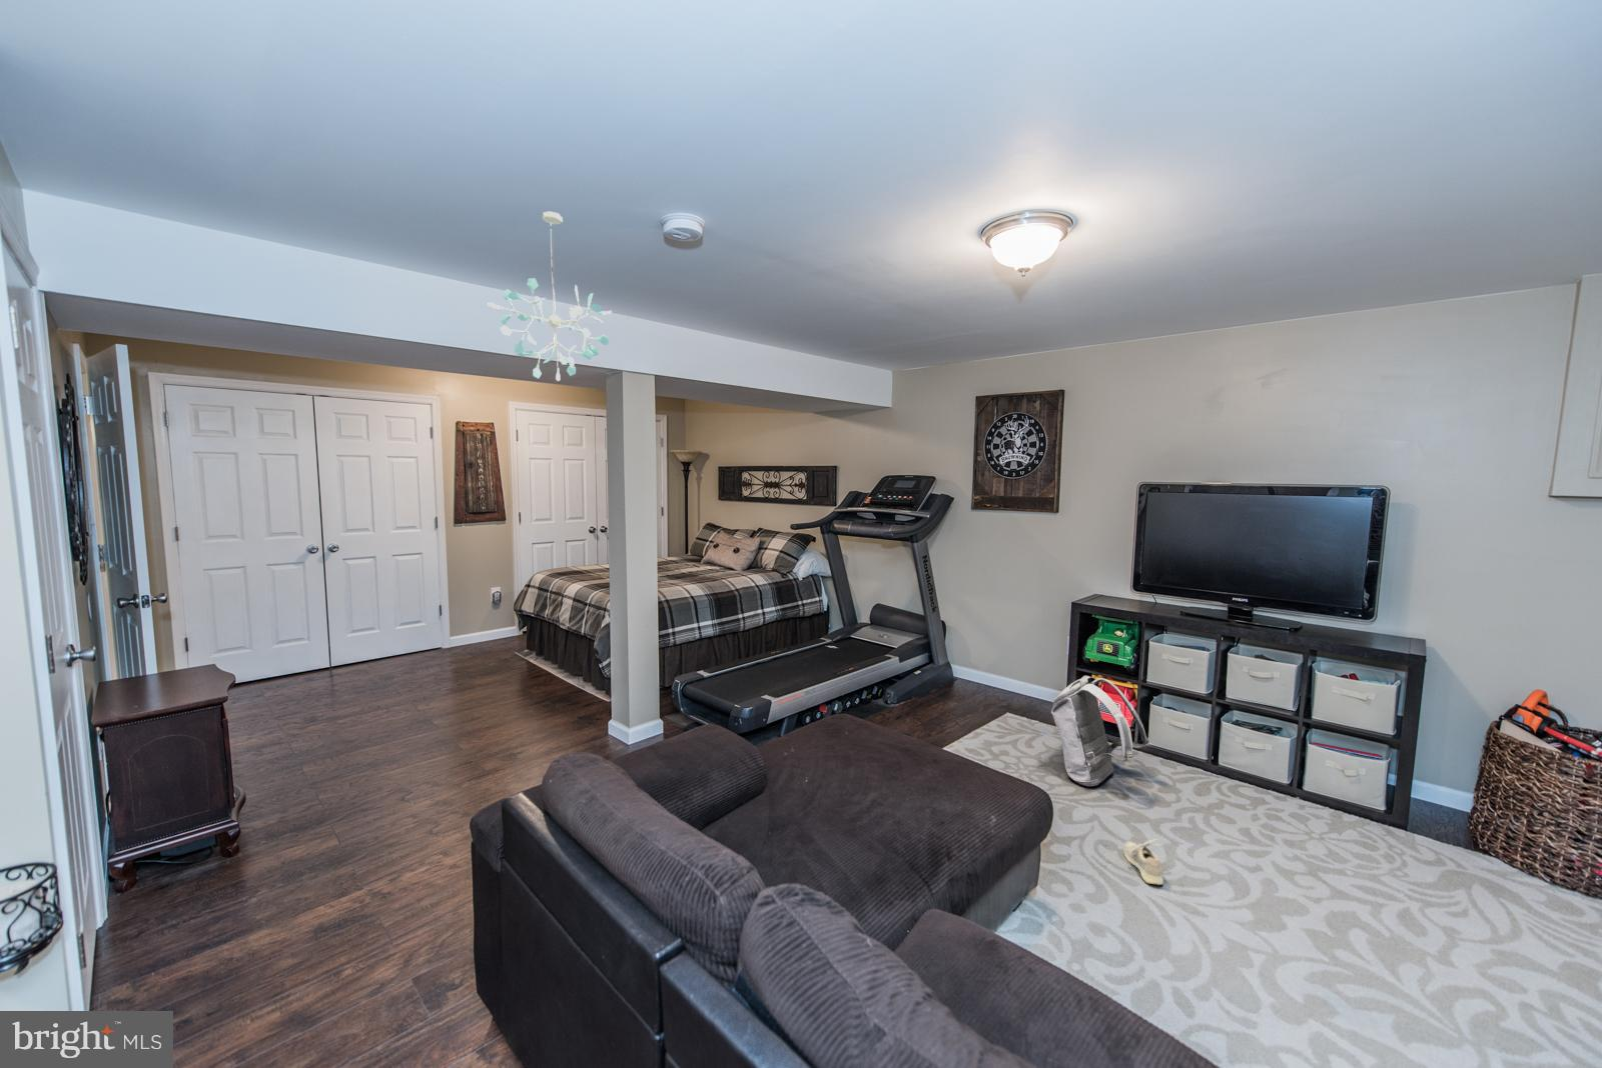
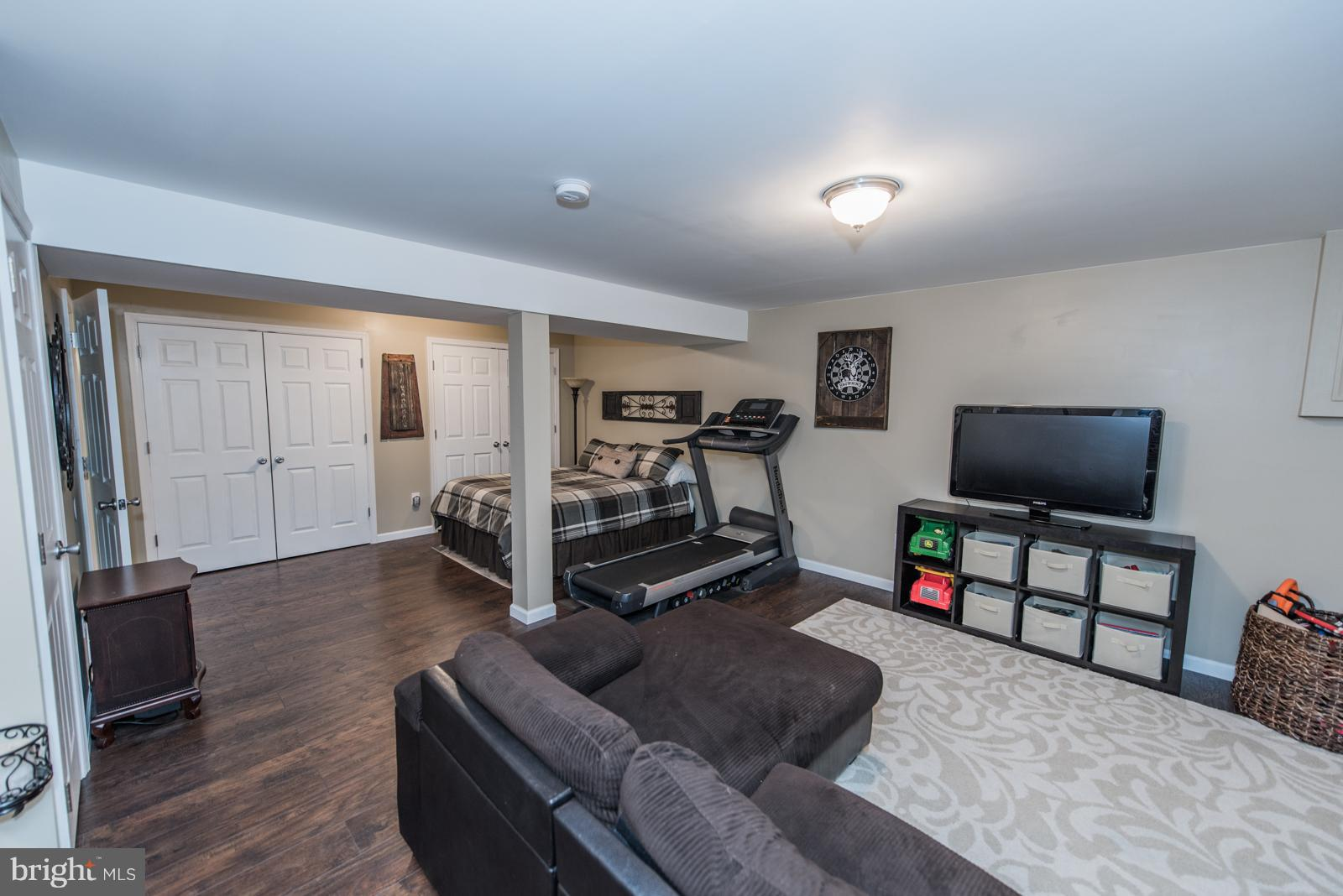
- backpack (1096, 729)
- shoe (1144, 852)
- ceiling light fixture (553, 299)
